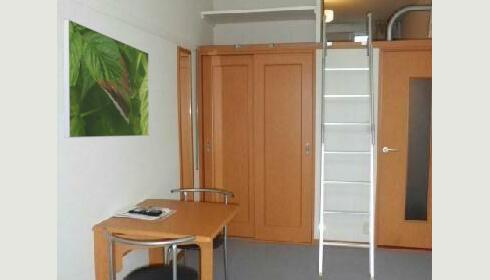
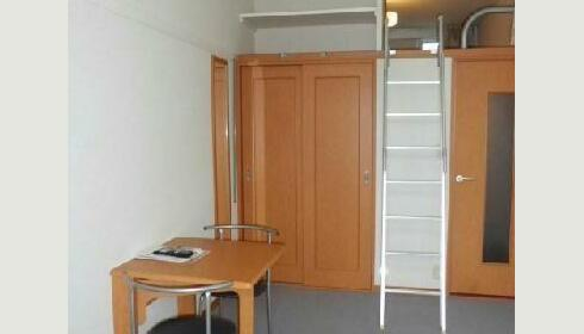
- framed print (113, 88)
